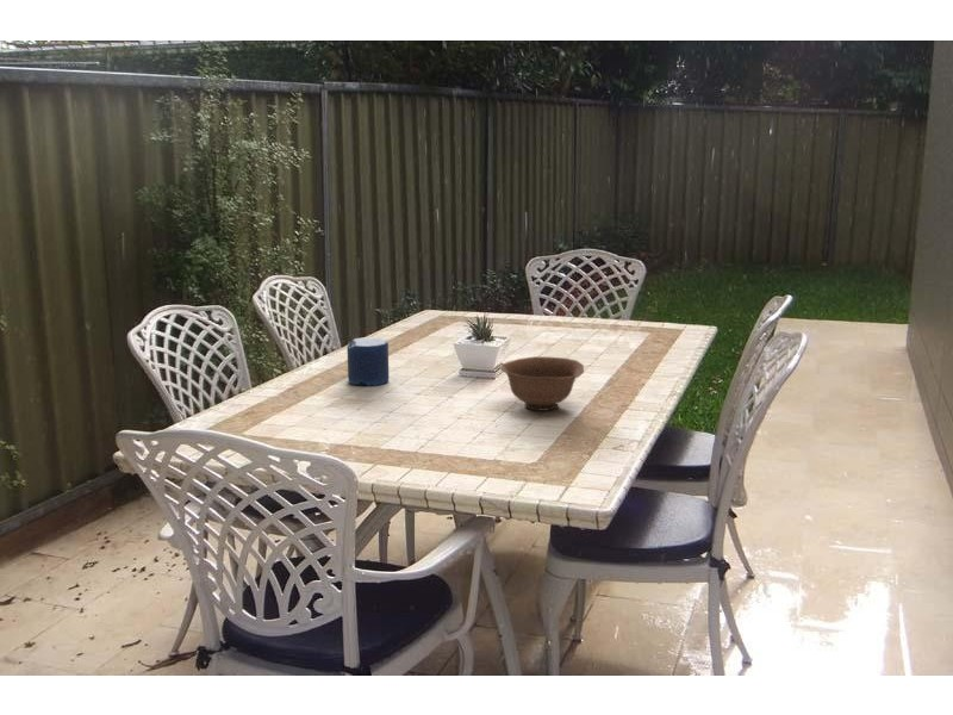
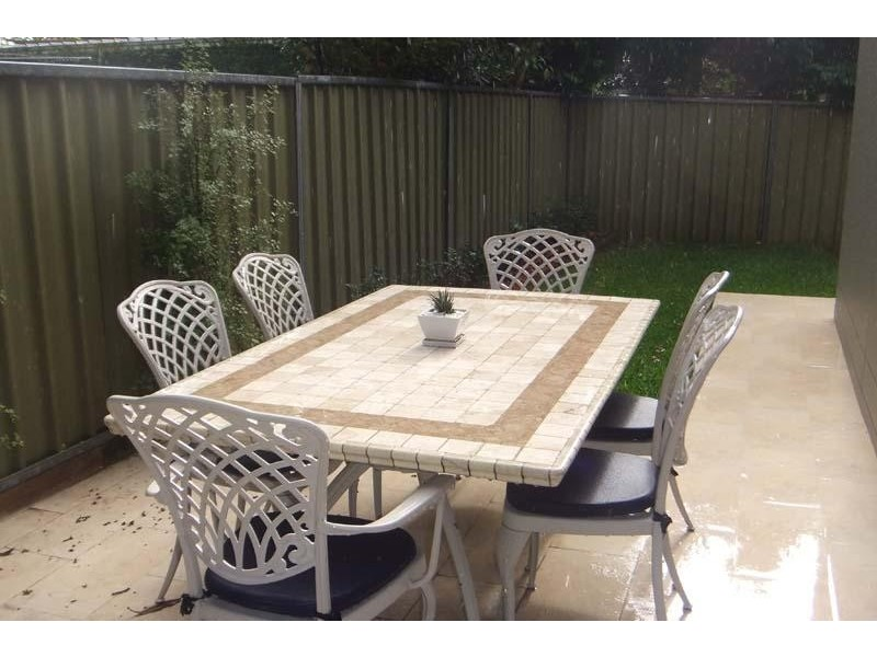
- candle (368, 361)
- bowl (541, 385)
